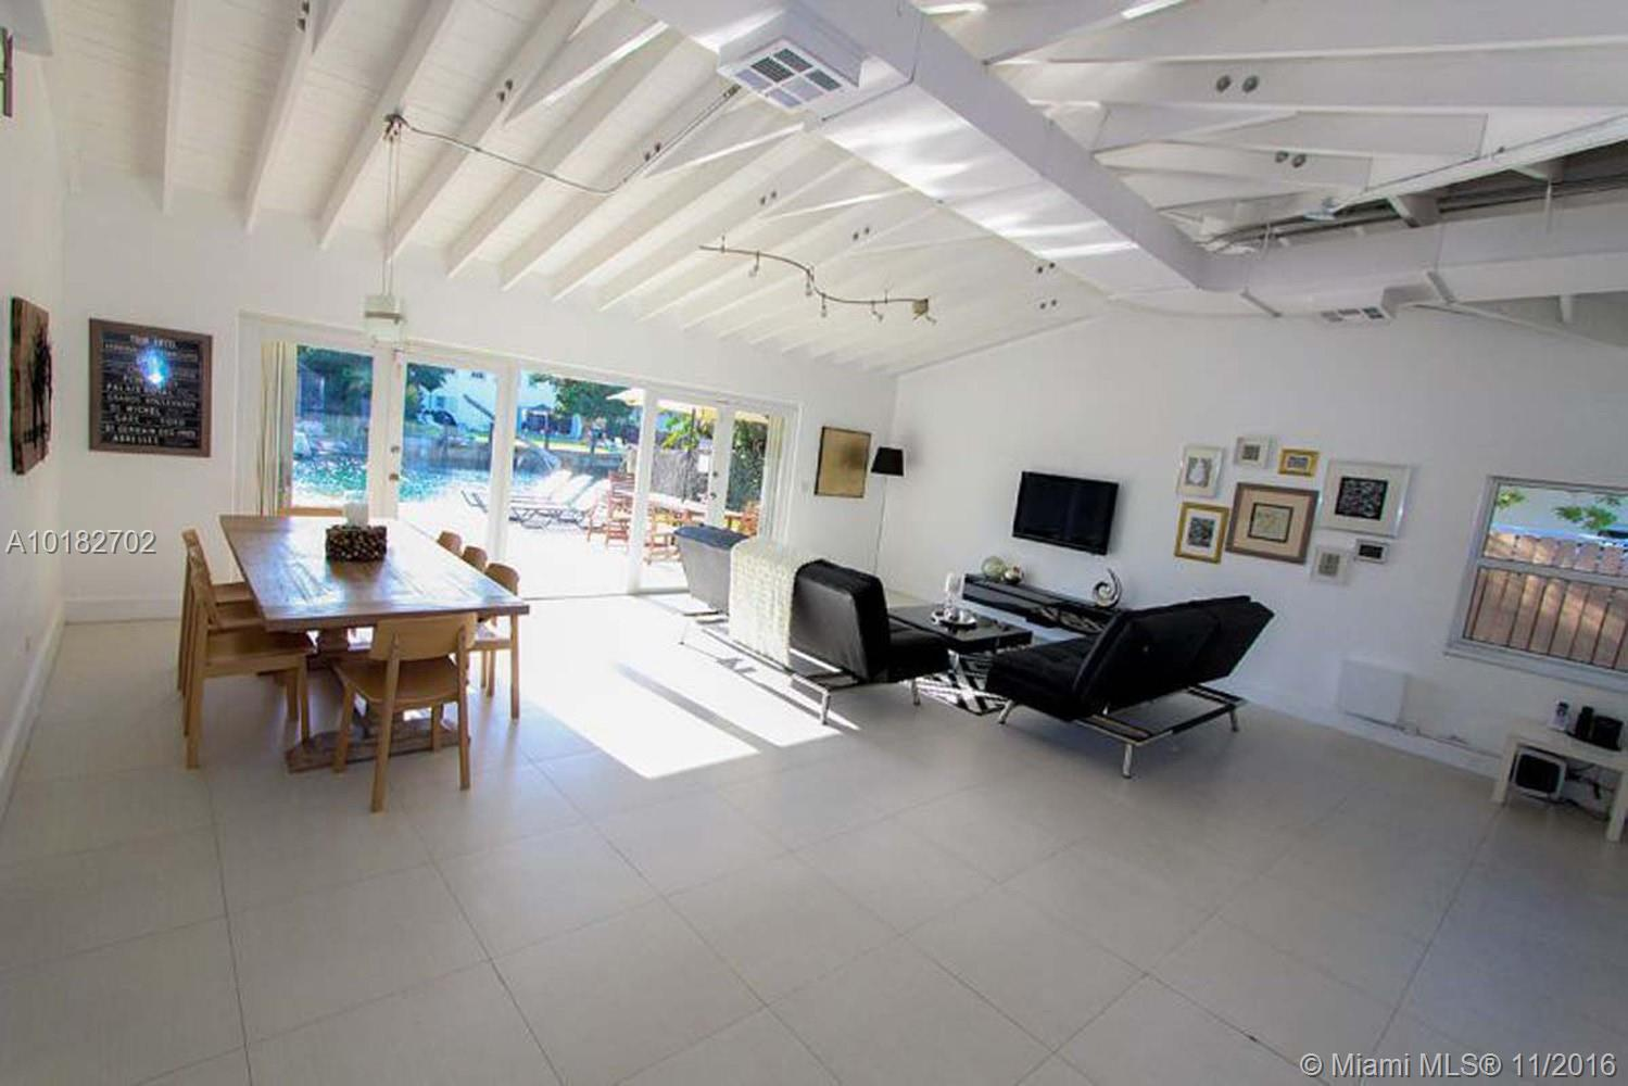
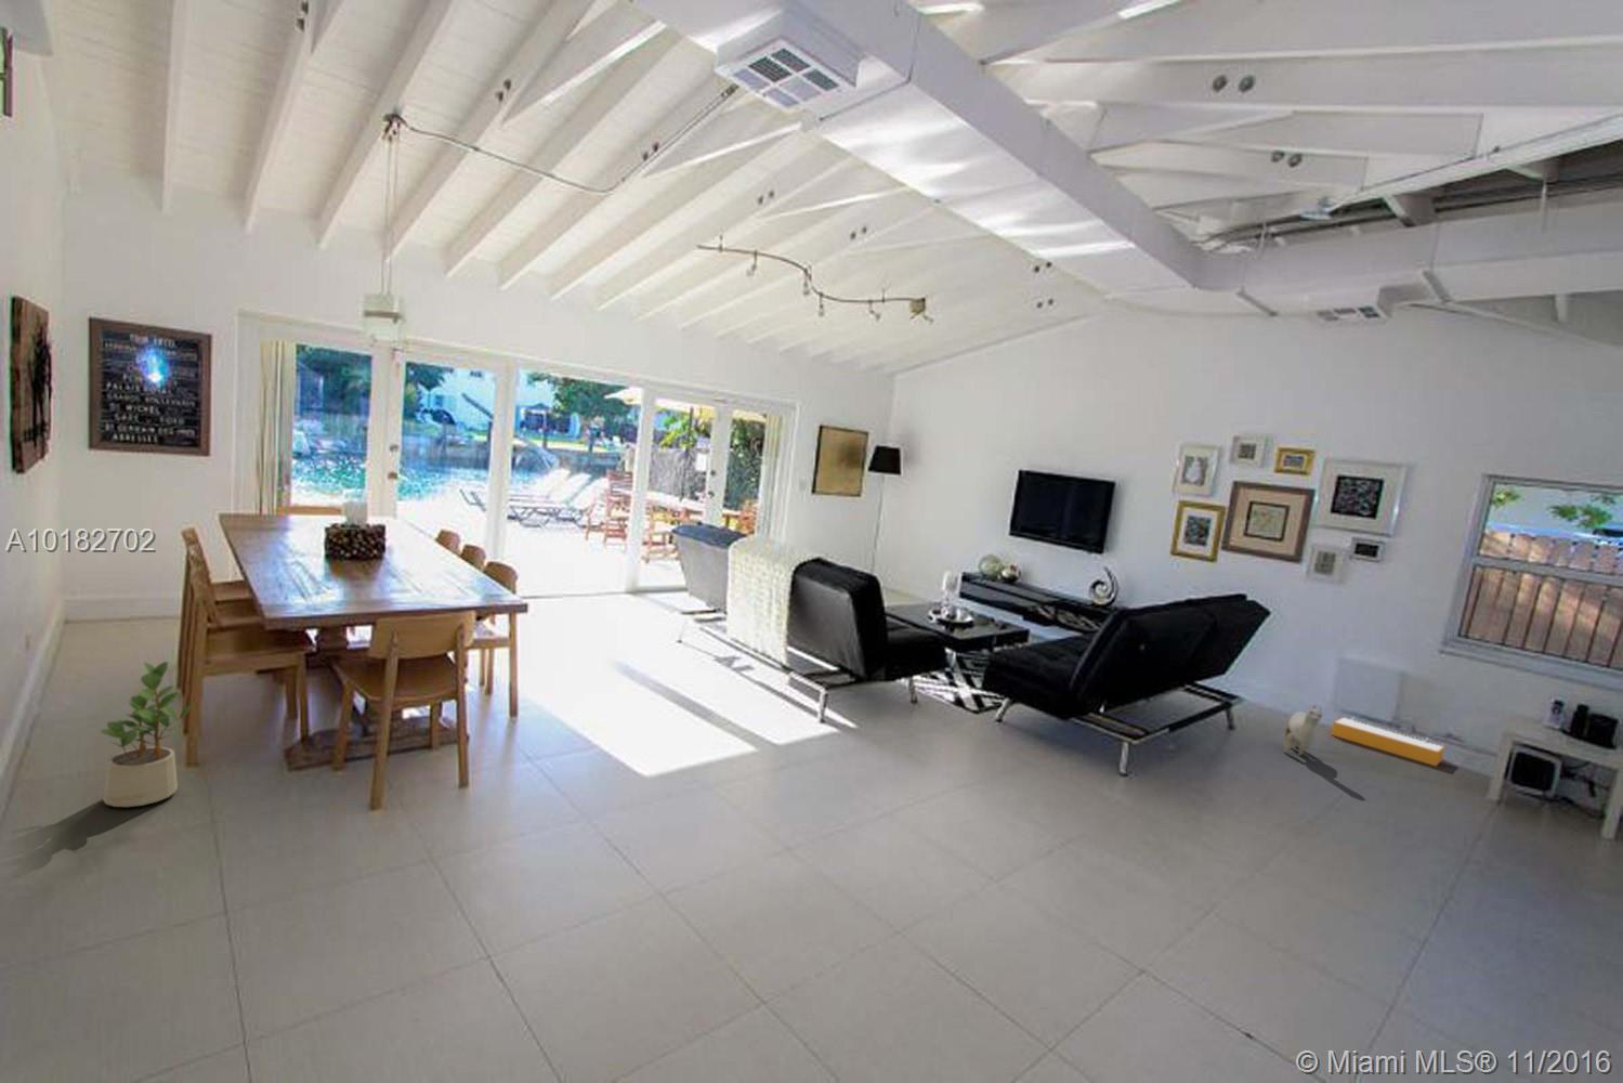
+ plush toy (1302, 726)
+ storage bin (1387, 739)
+ potted plant (139, 726)
